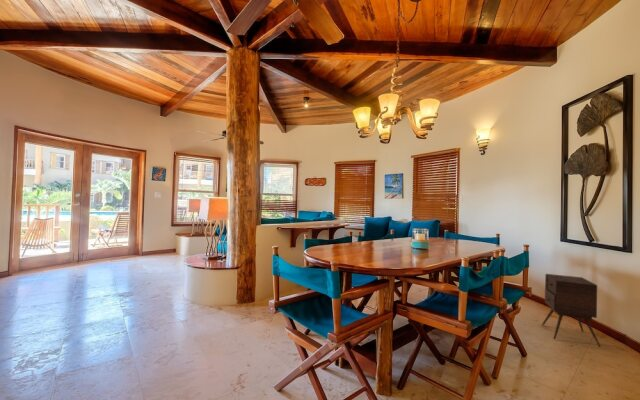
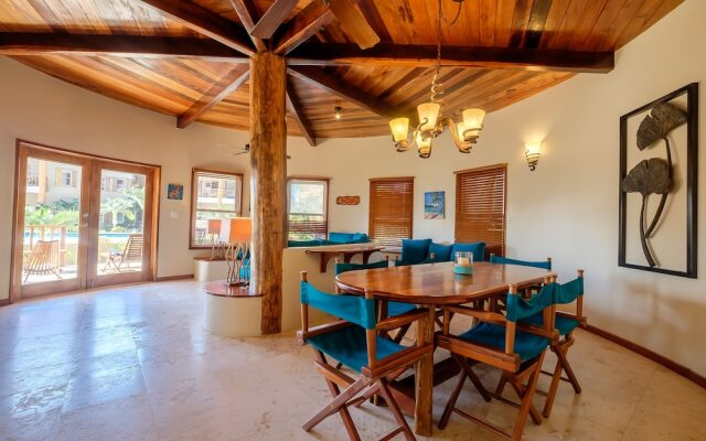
- side table (568, 307)
